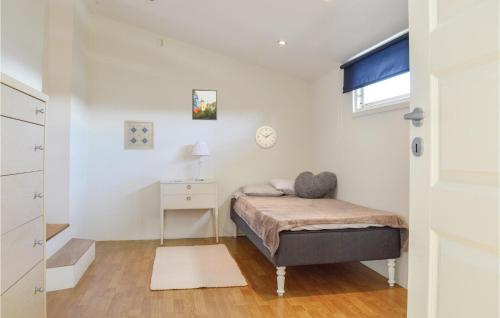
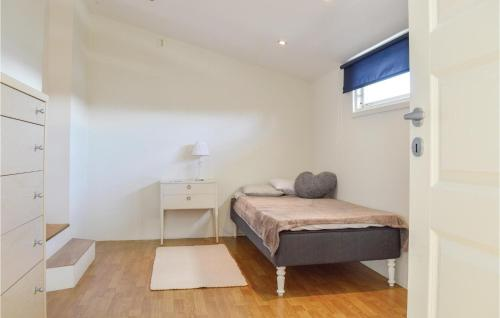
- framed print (204, 104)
- wall art (139, 135)
- wall clock (265, 137)
